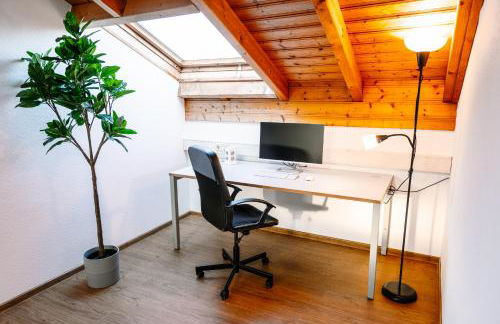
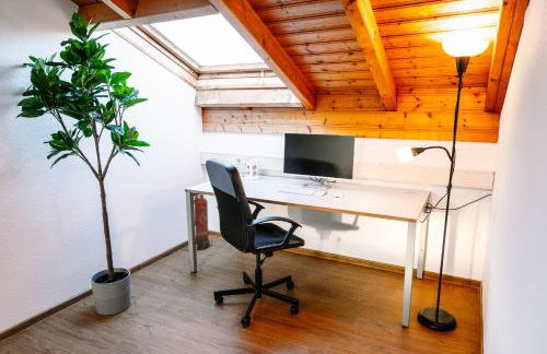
+ fire extinguisher (197, 219)
